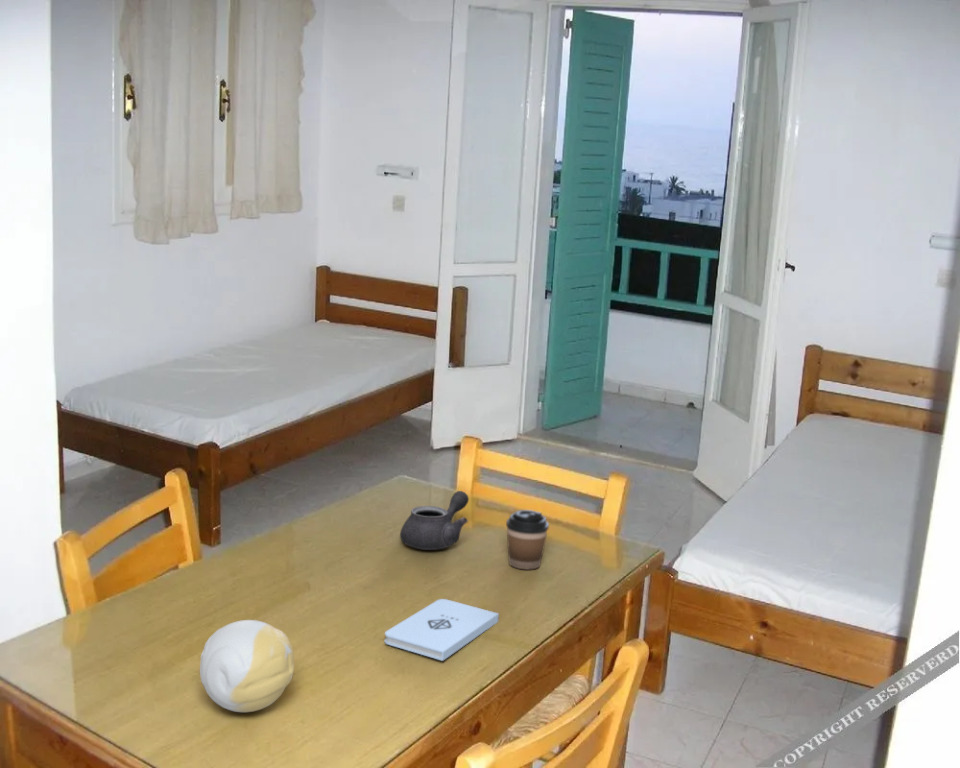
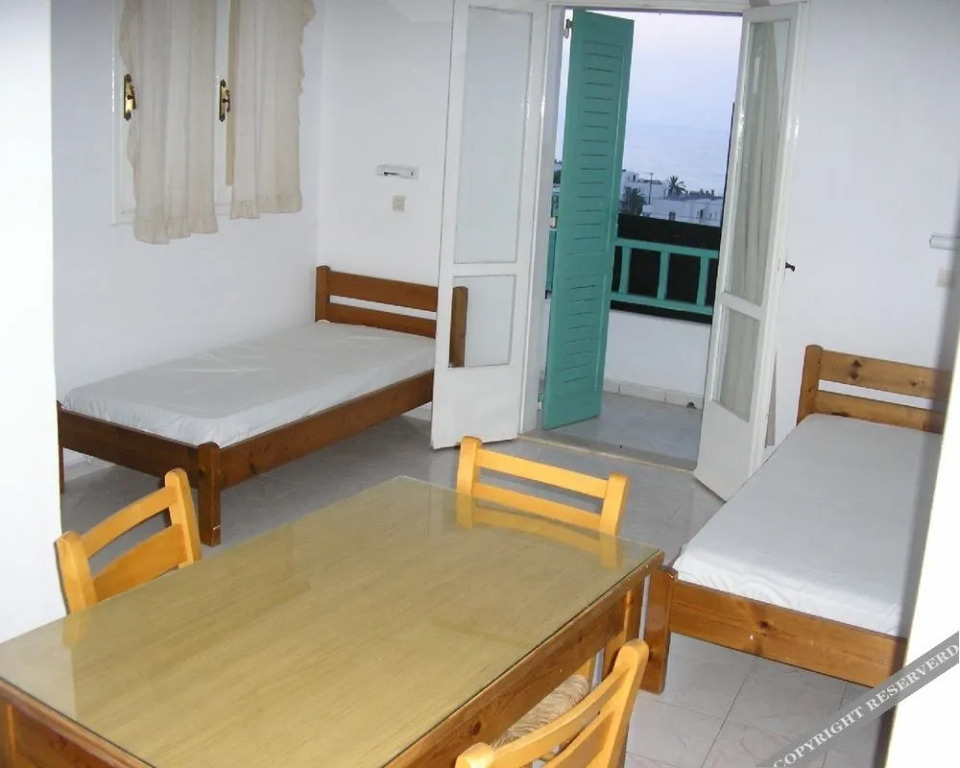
- decorative ball (247, 665)
- teapot (441, 520)
- coffee cup (526, 537)
- notepad (441, 627)
